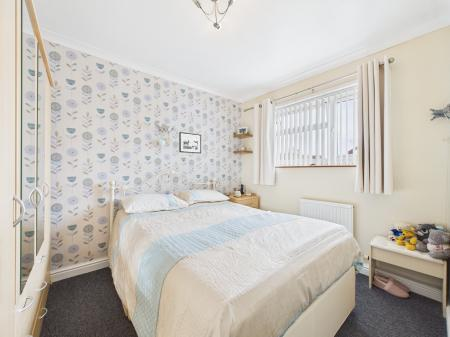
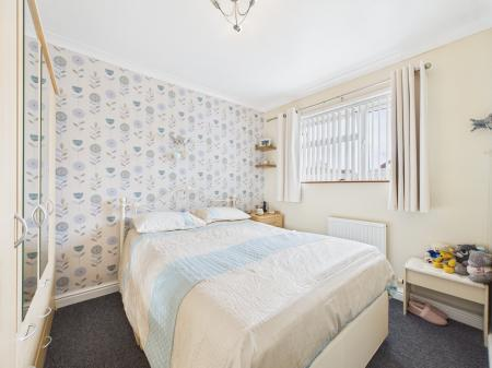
- picture frame (190, 143)
